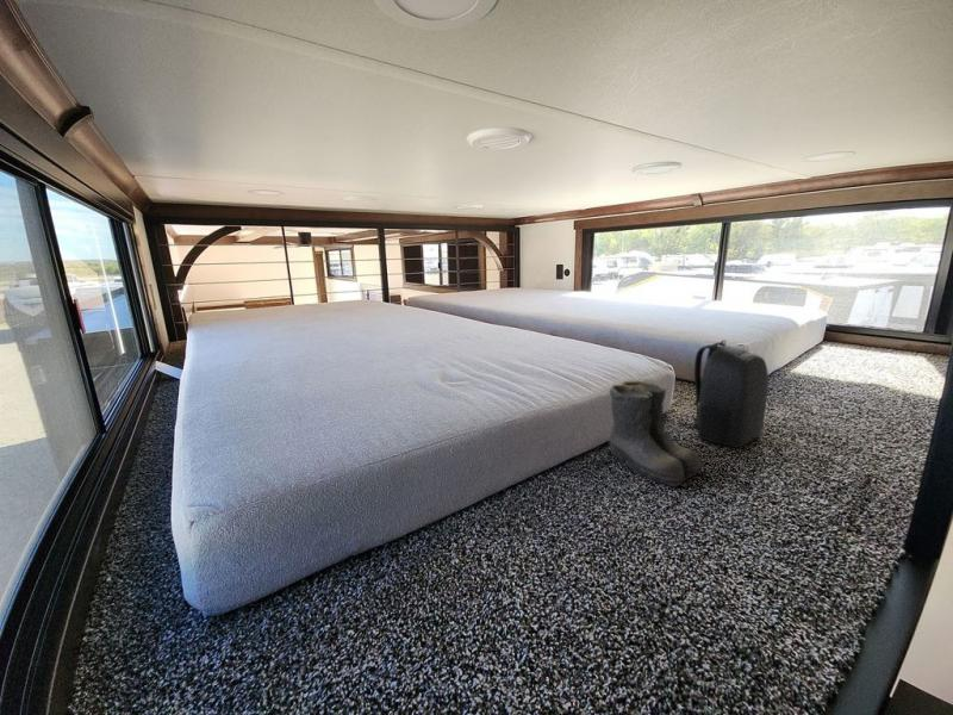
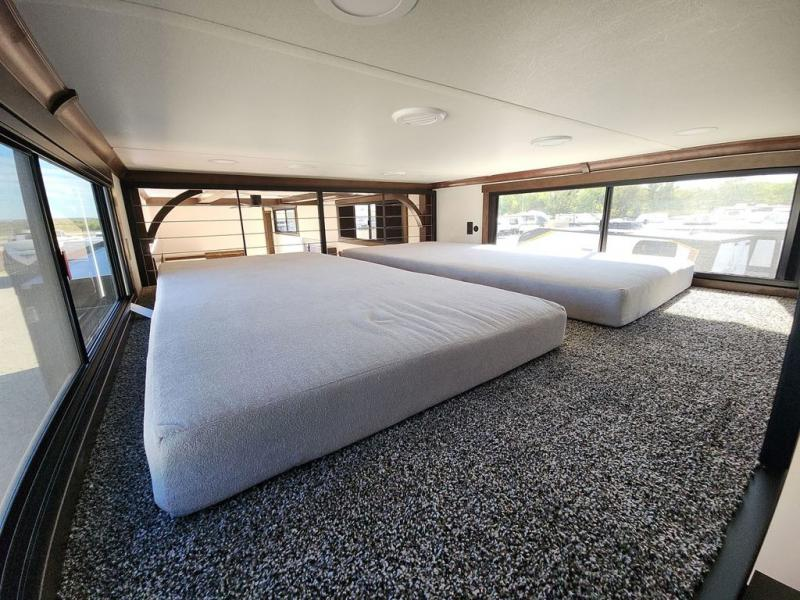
- backpack (723, 387)
- boots (653, 427)
